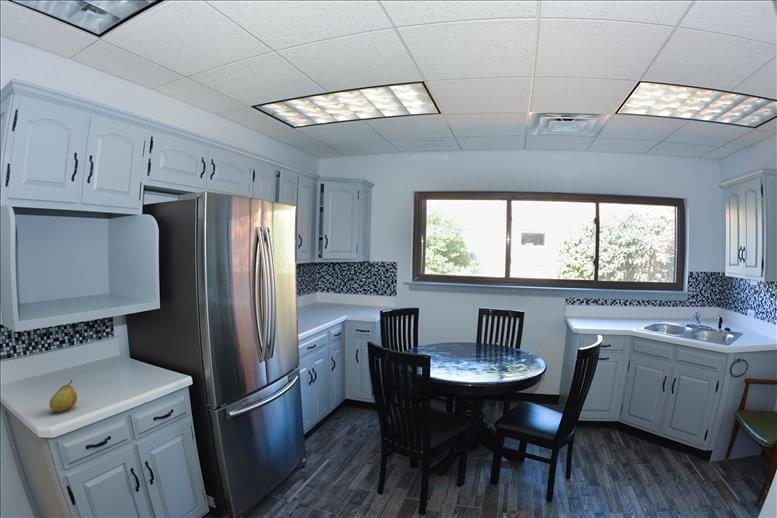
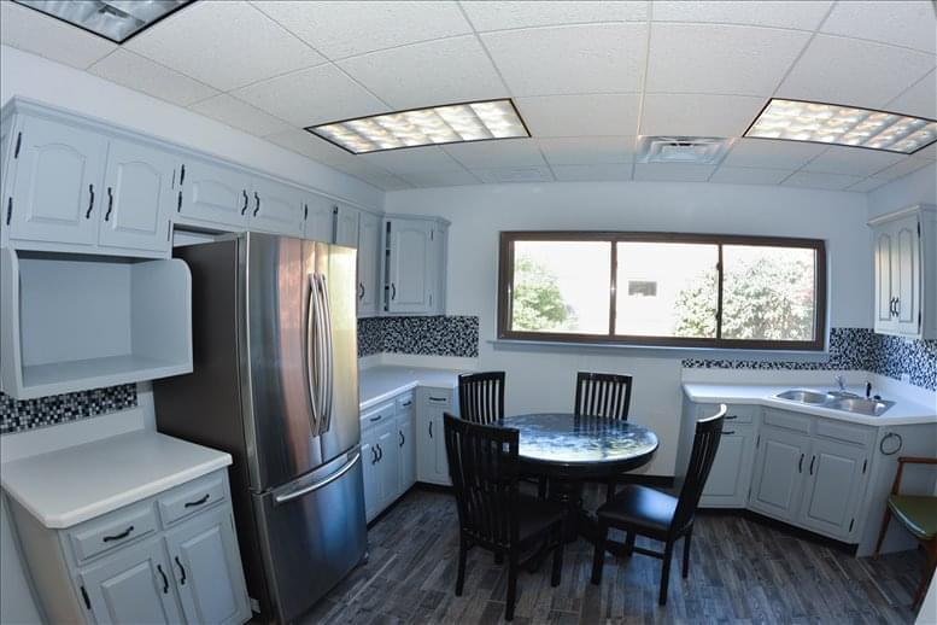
- fruit (63, 395)
